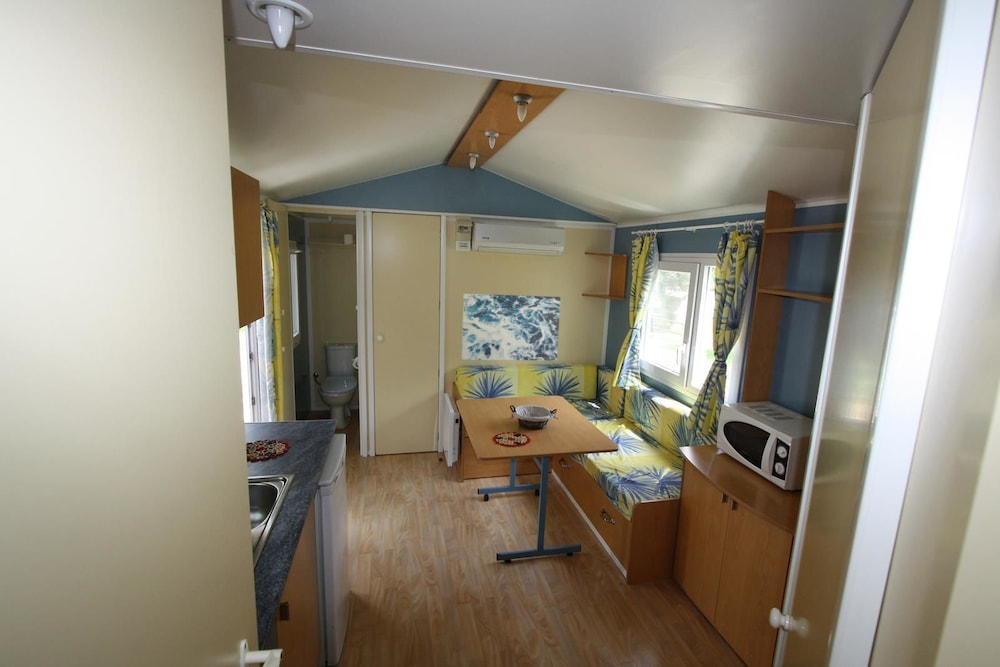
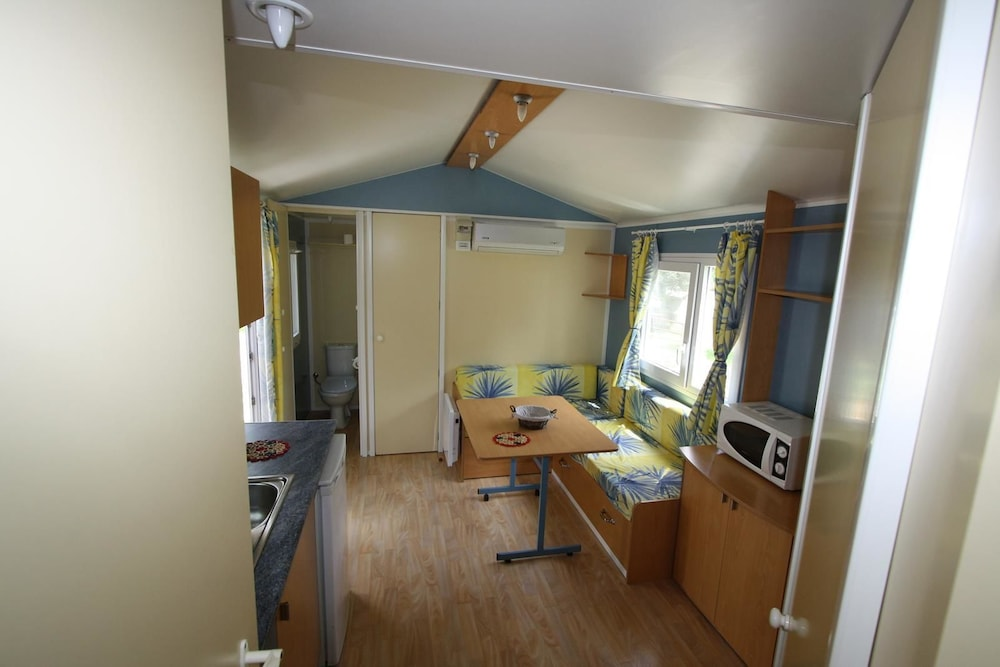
- wall art (511, 327)
